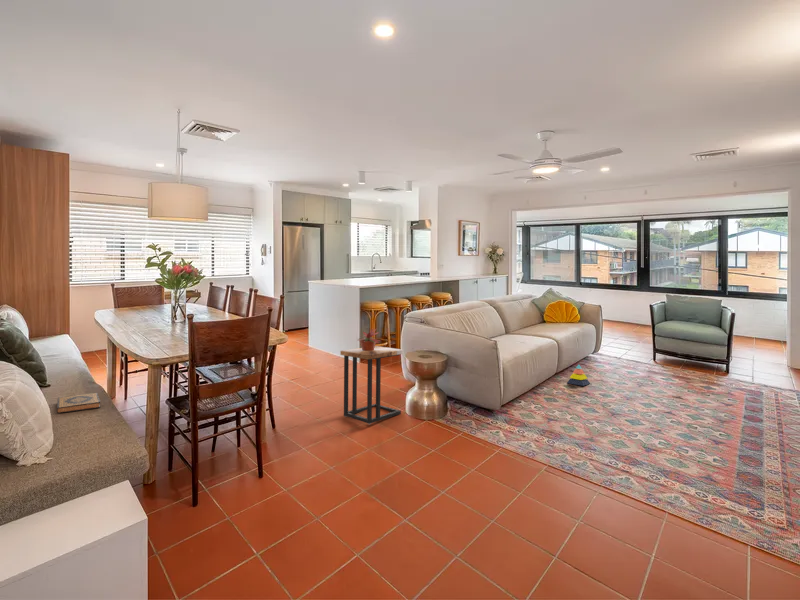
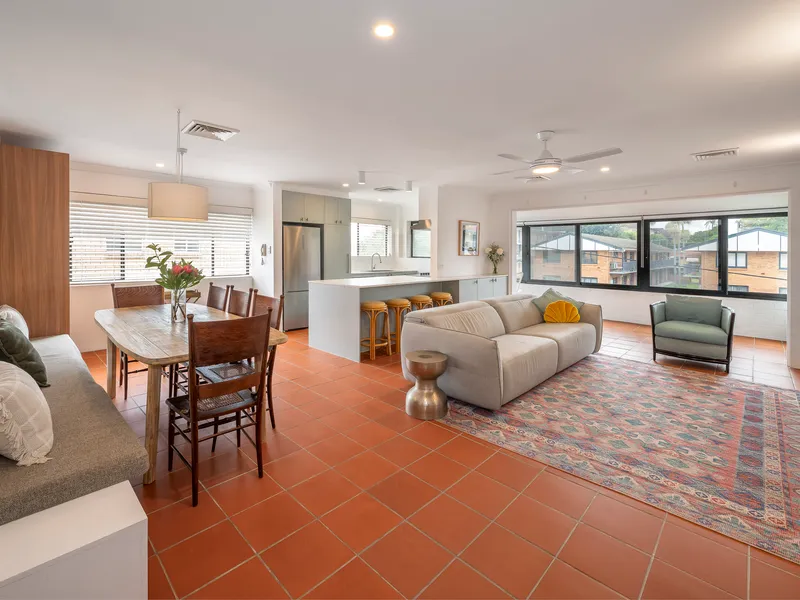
- potted plant (368, 337)
- stacking toy (578, 373)
- hardback book (78, 402)
- side table (371, 382)
